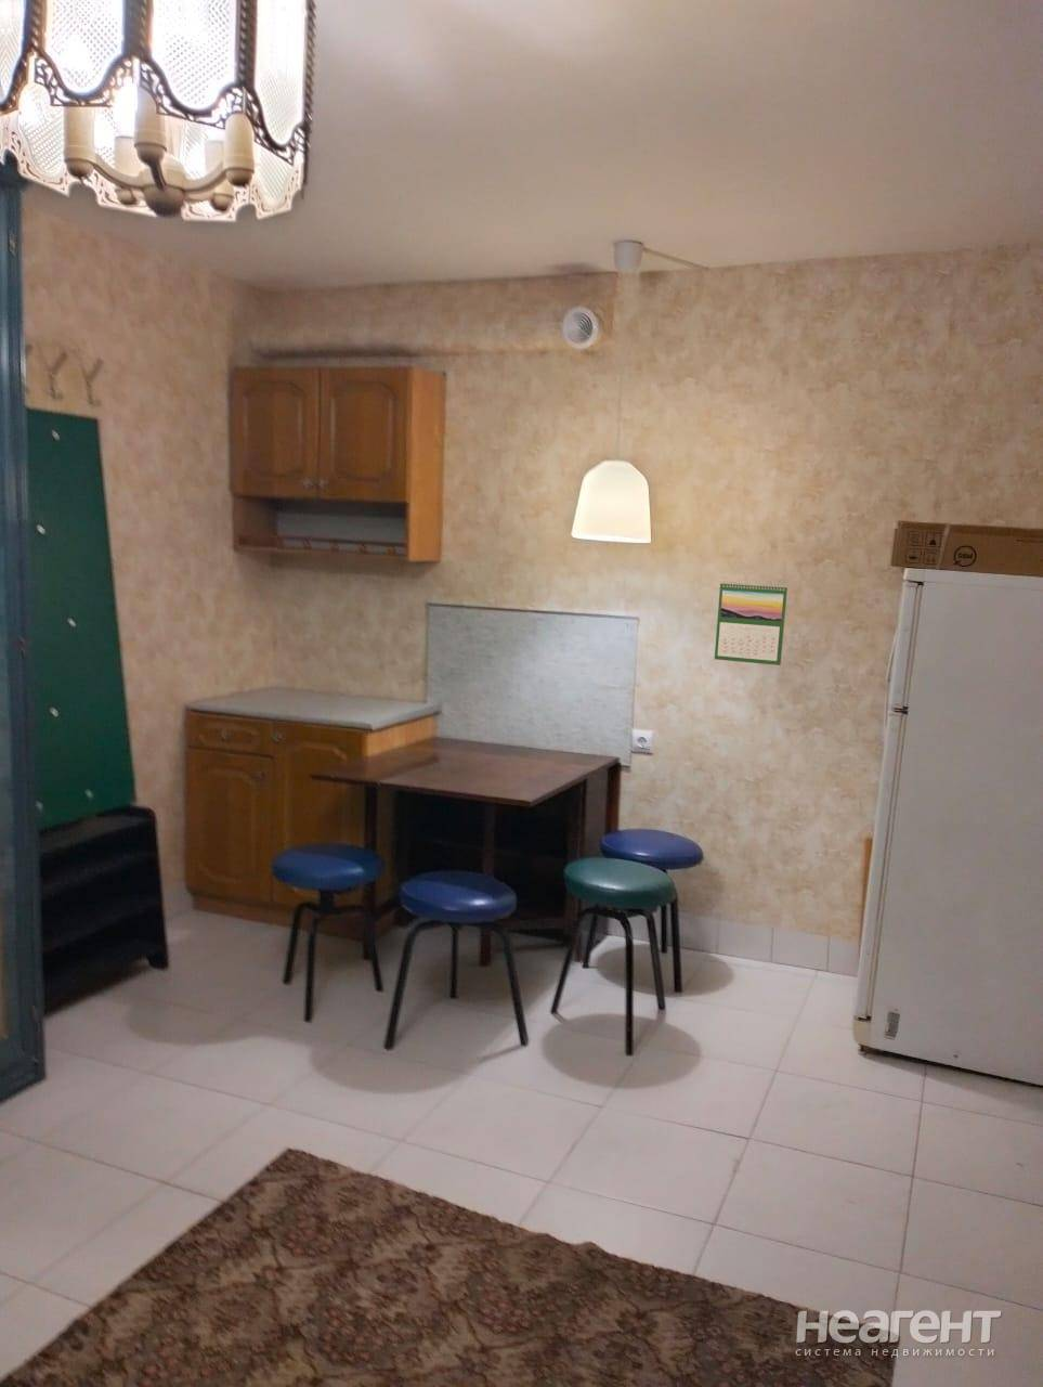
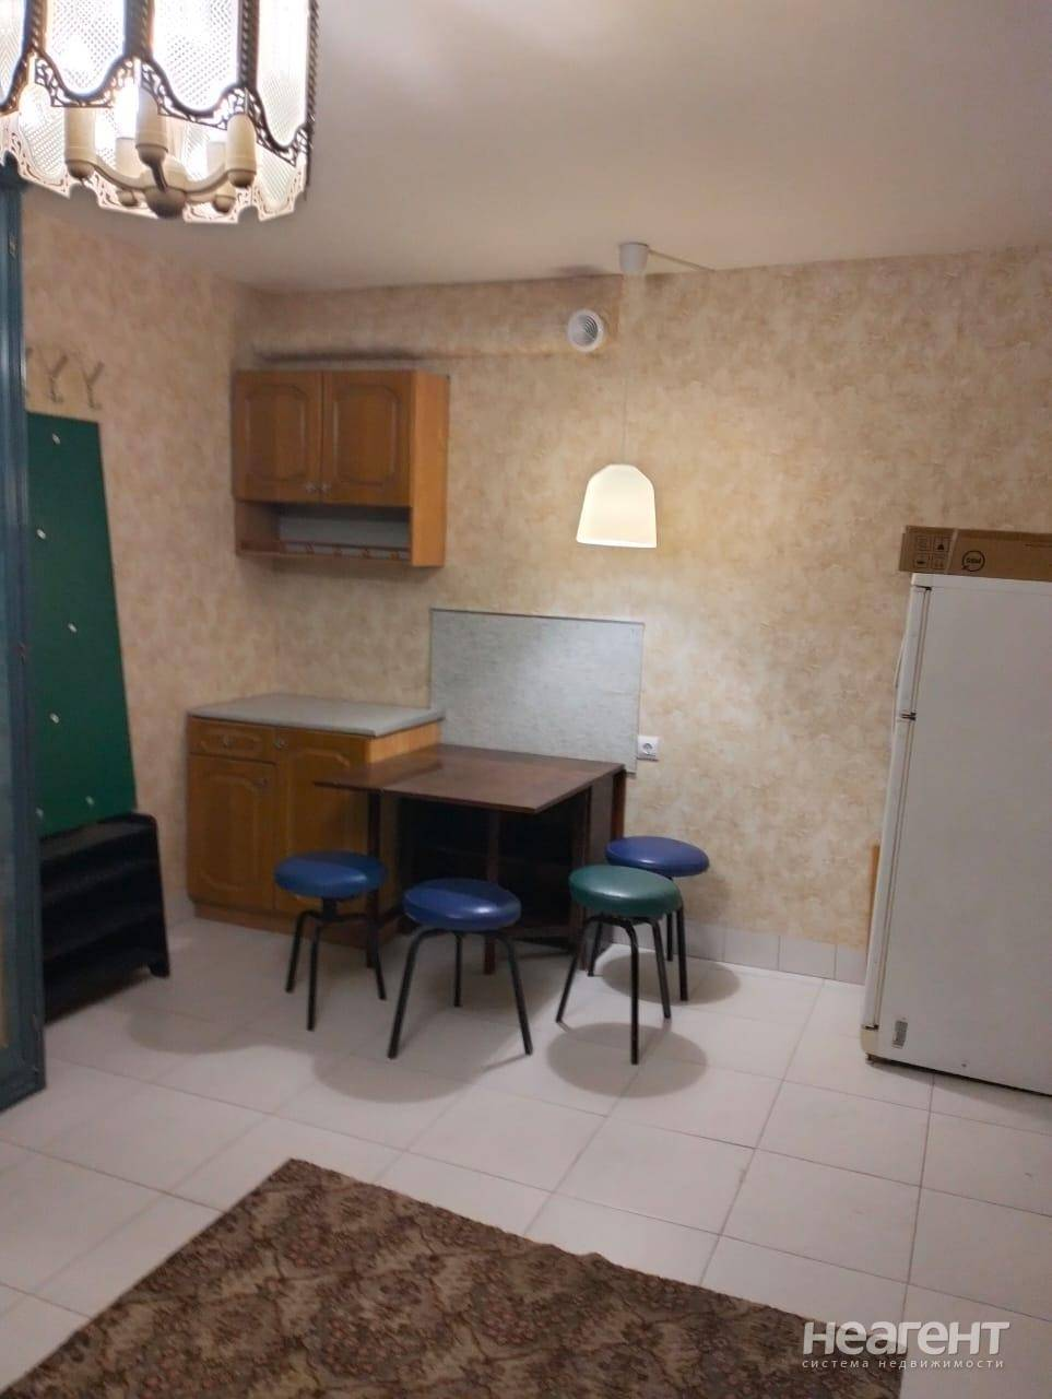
- calendar (749, 622)
